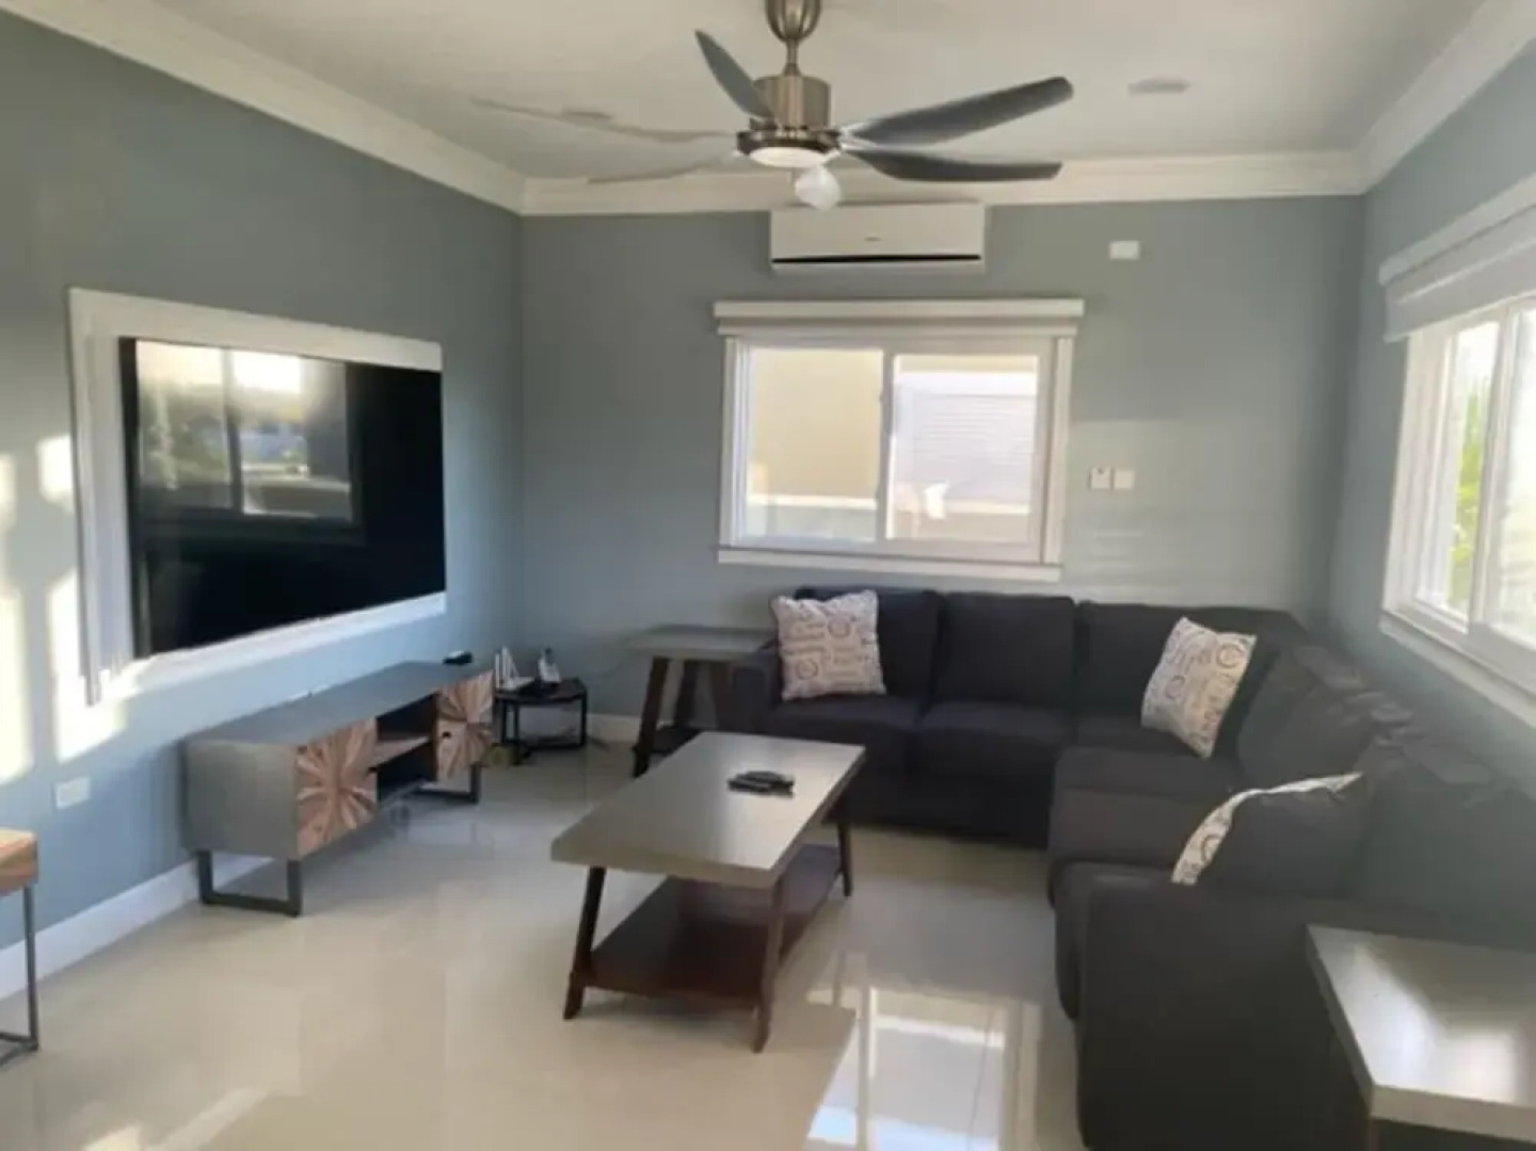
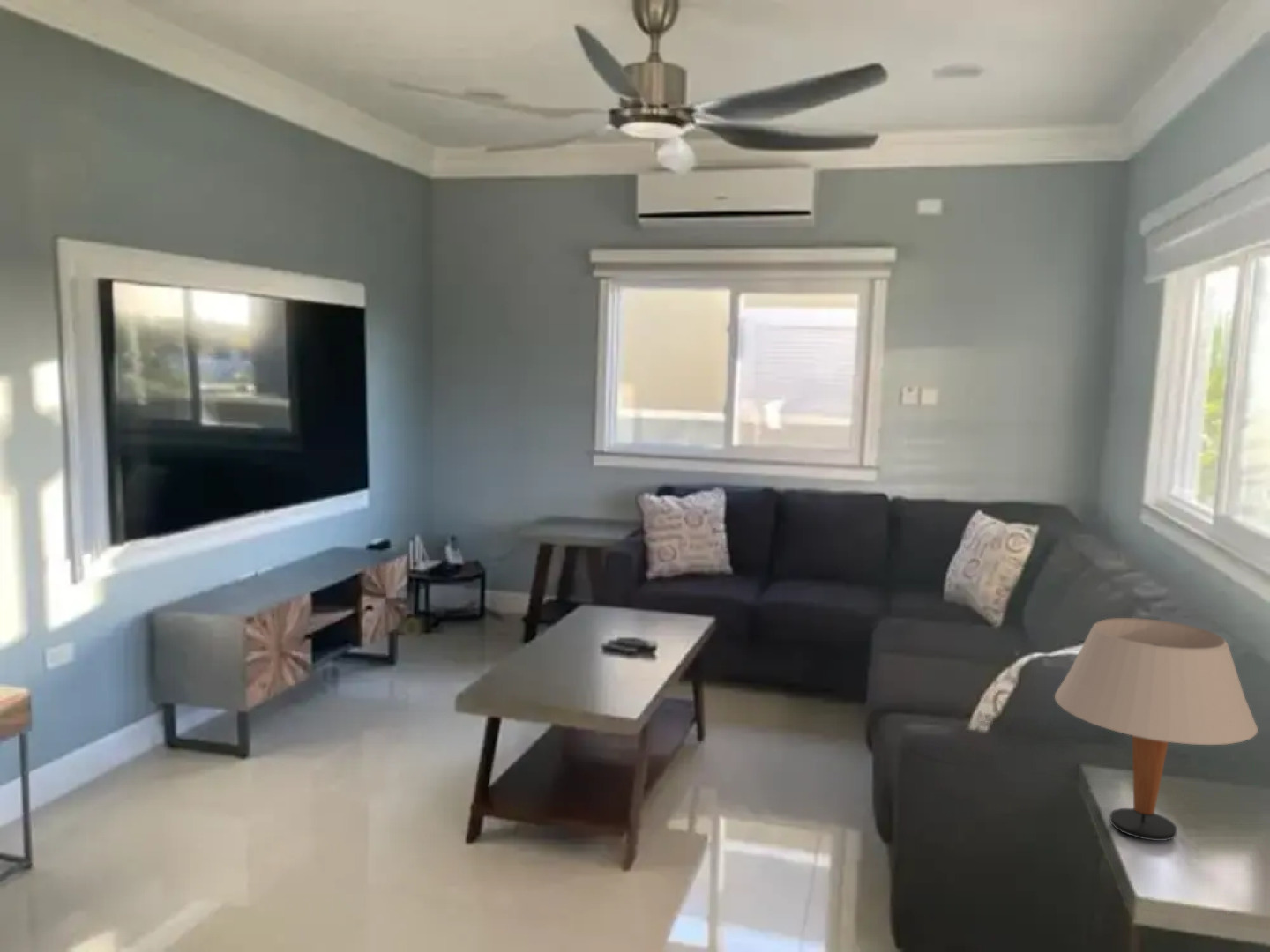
+ table lamp (1149, 732)
